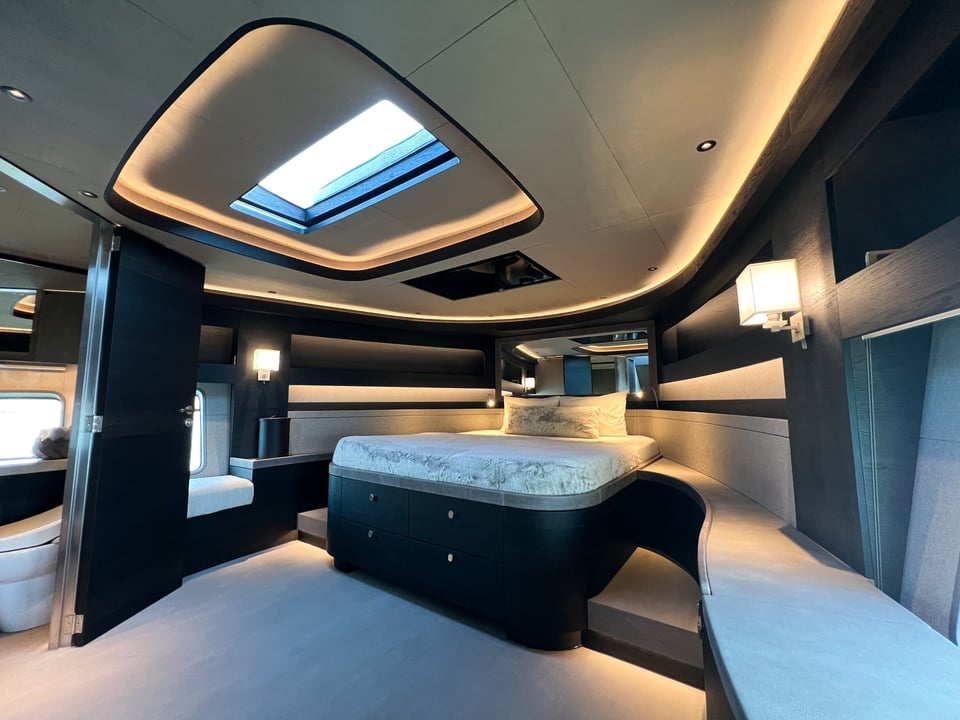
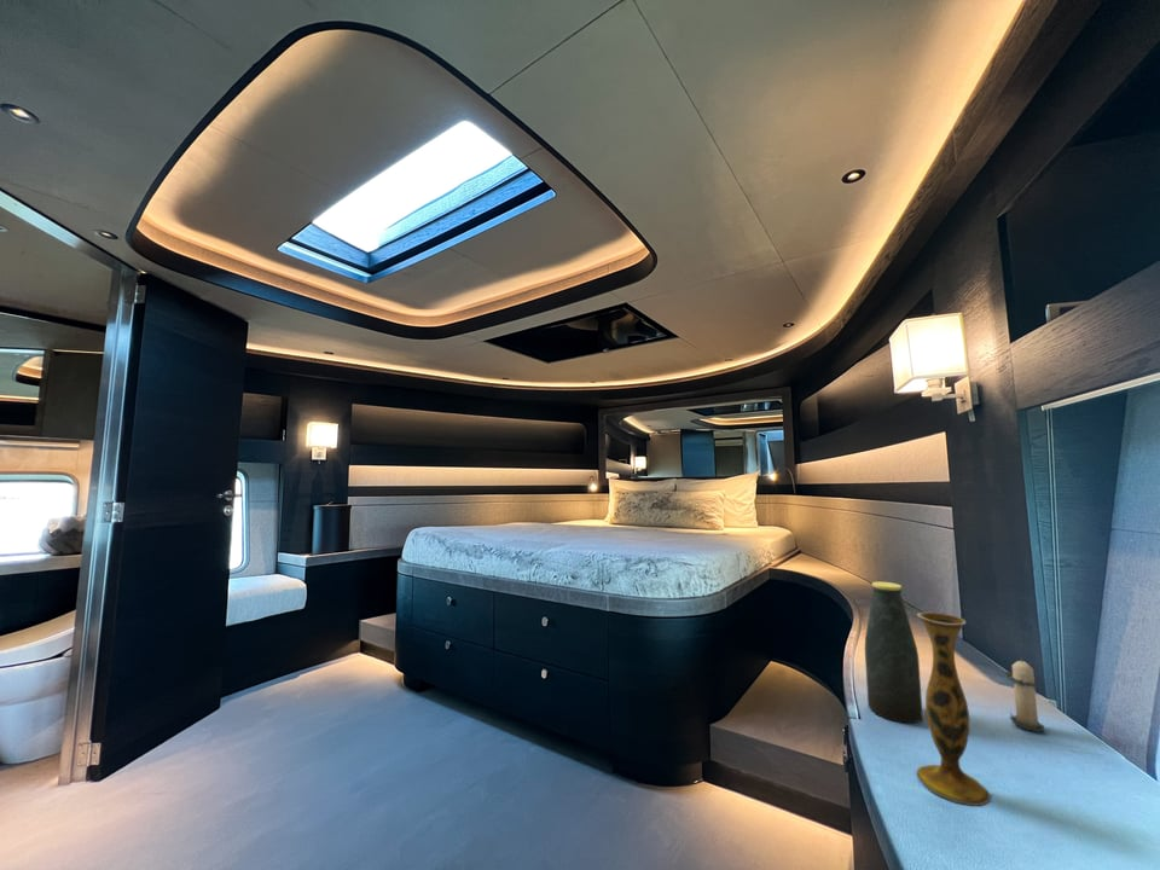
+ candle (1025, 691)
+ vase (945, 698)
+ bottle (891, 646)
